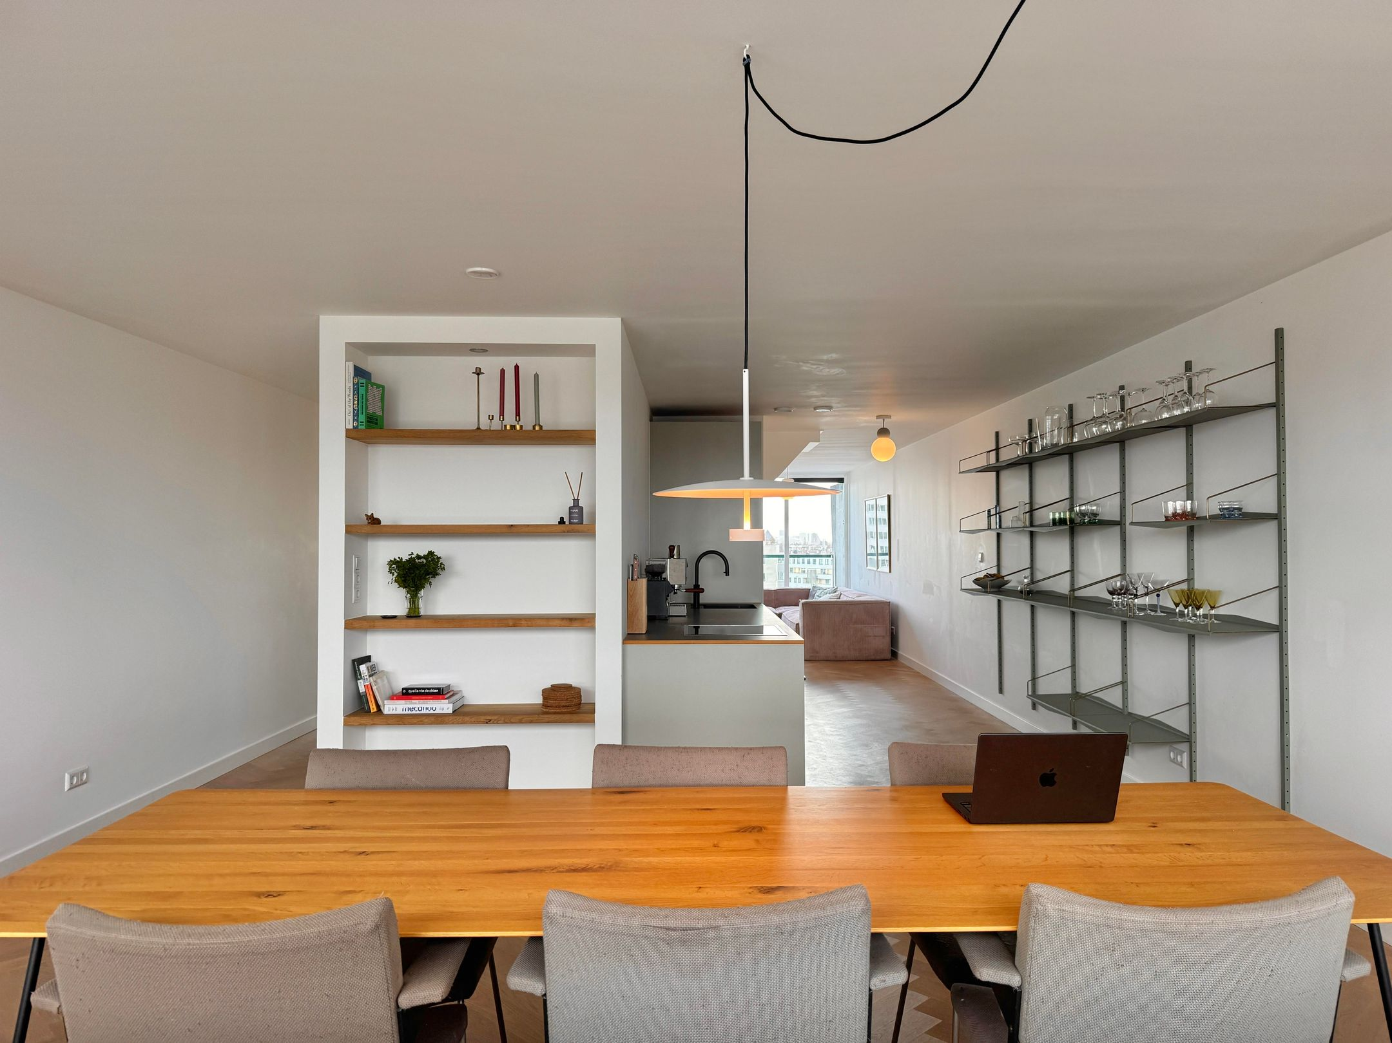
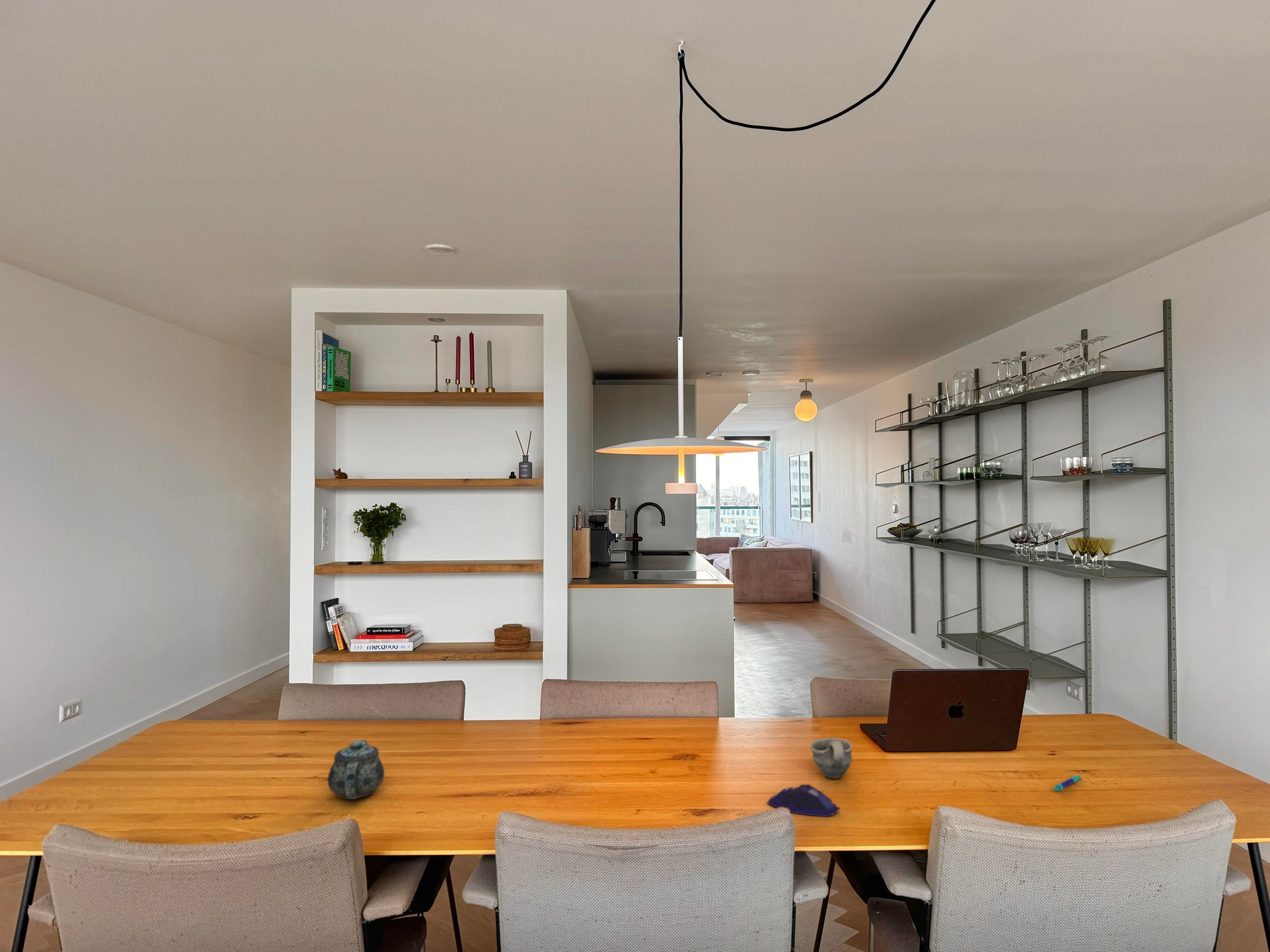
+ cup (830, 756)
+ chinaware (355, 768)
+ pen (1069, 782)
+ computer mouse (804, 796)
